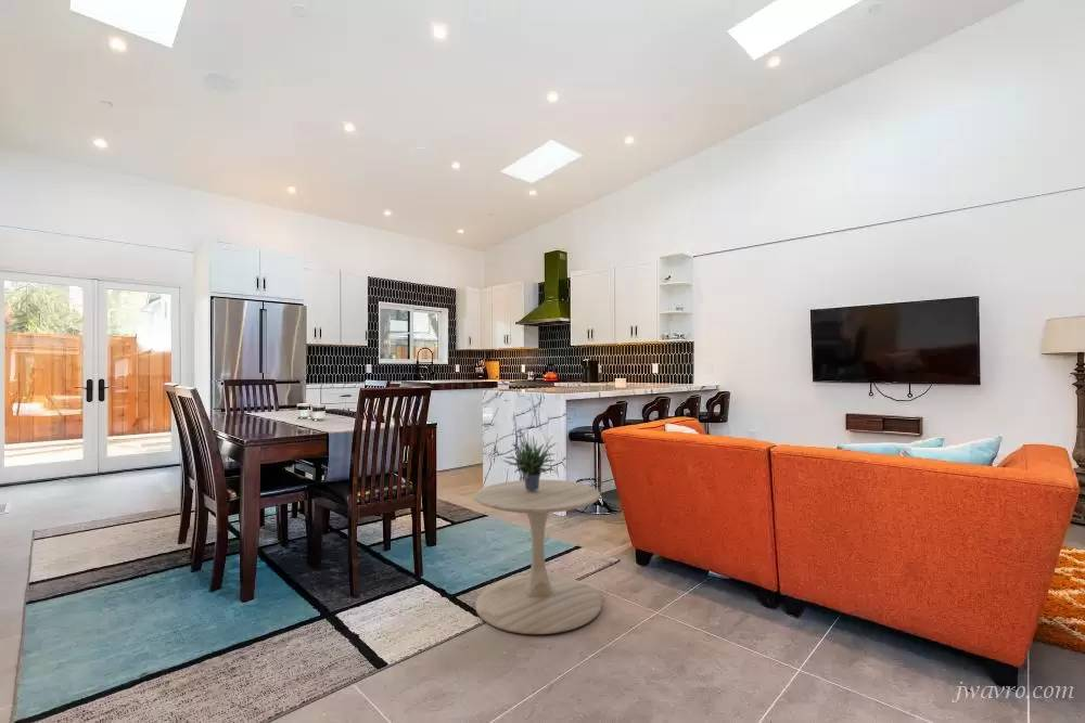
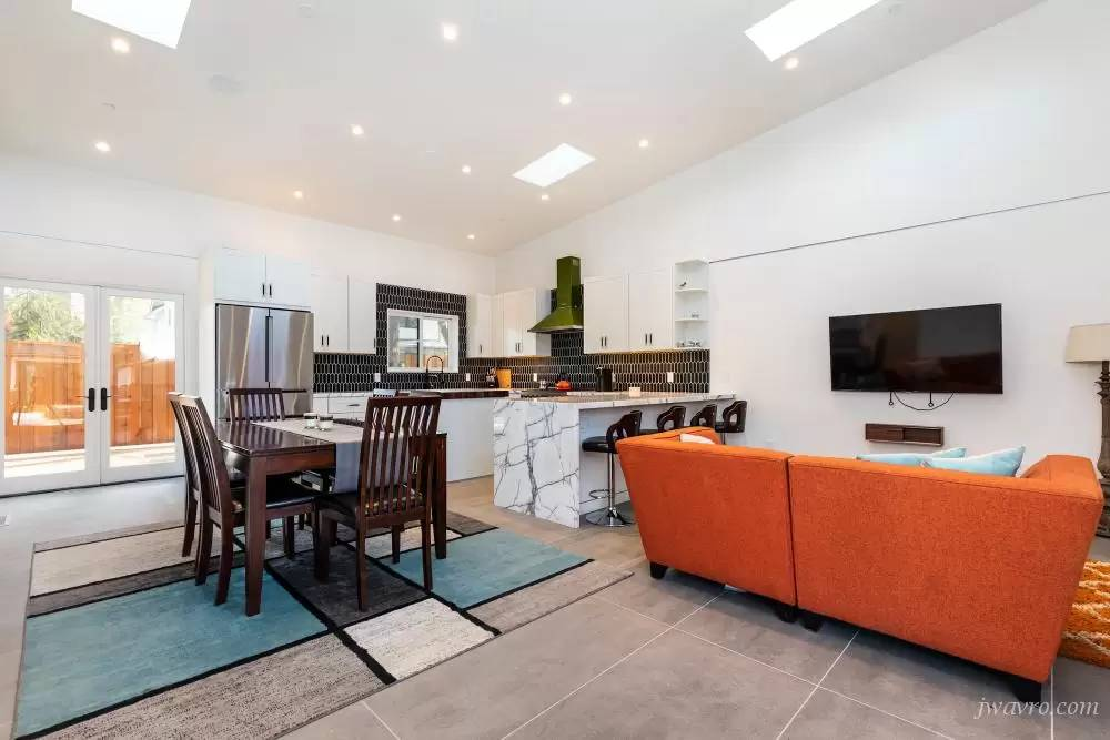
- side table (537, 546)
- potted plant (533, 454)
